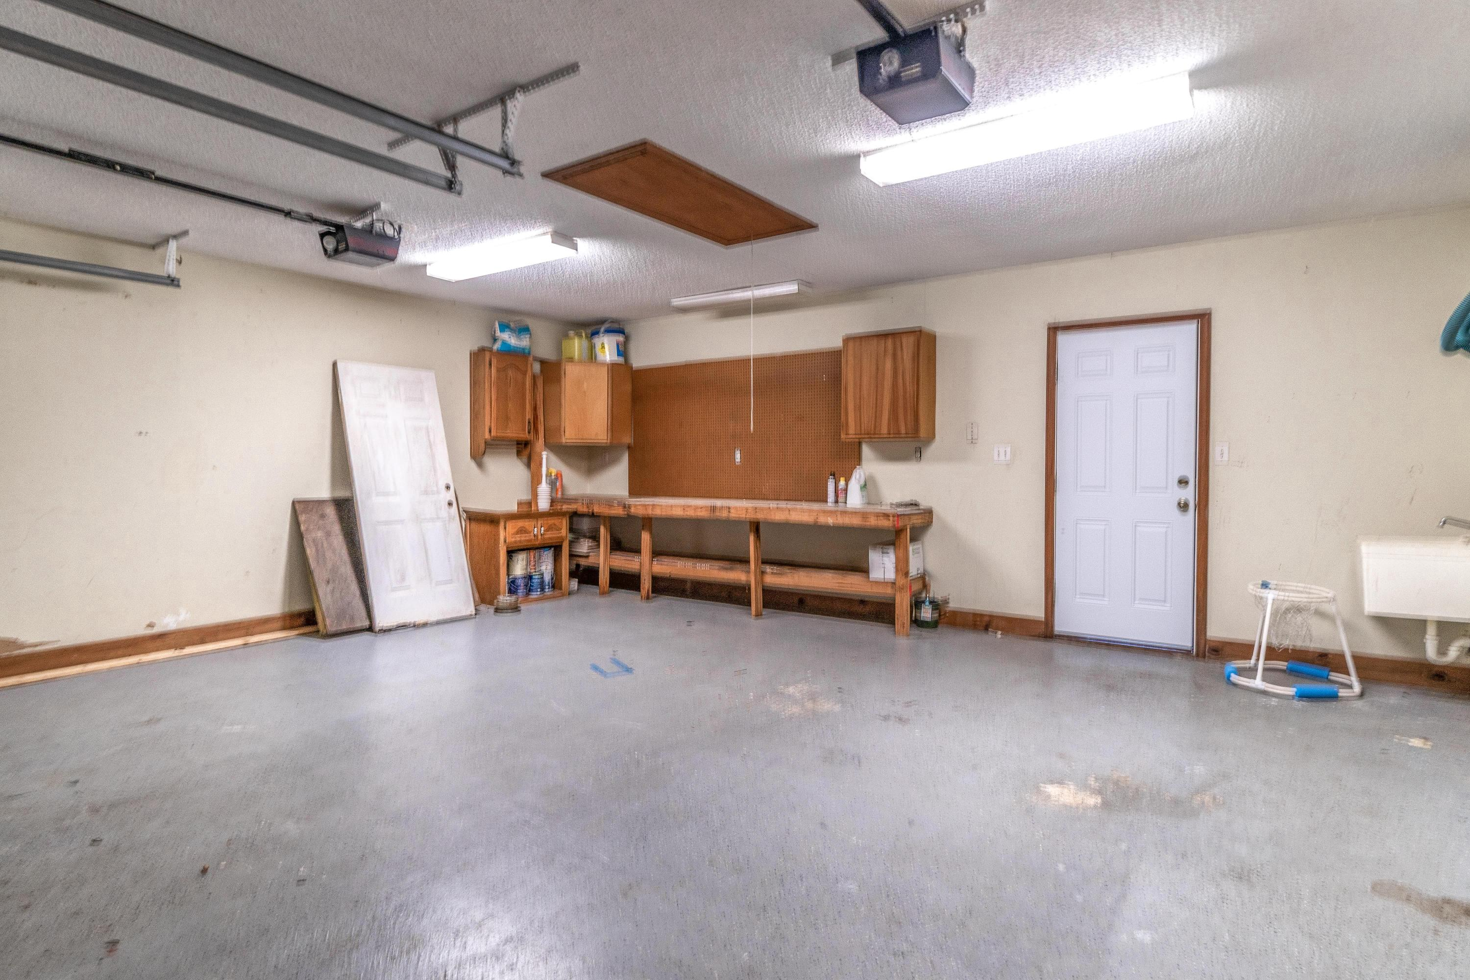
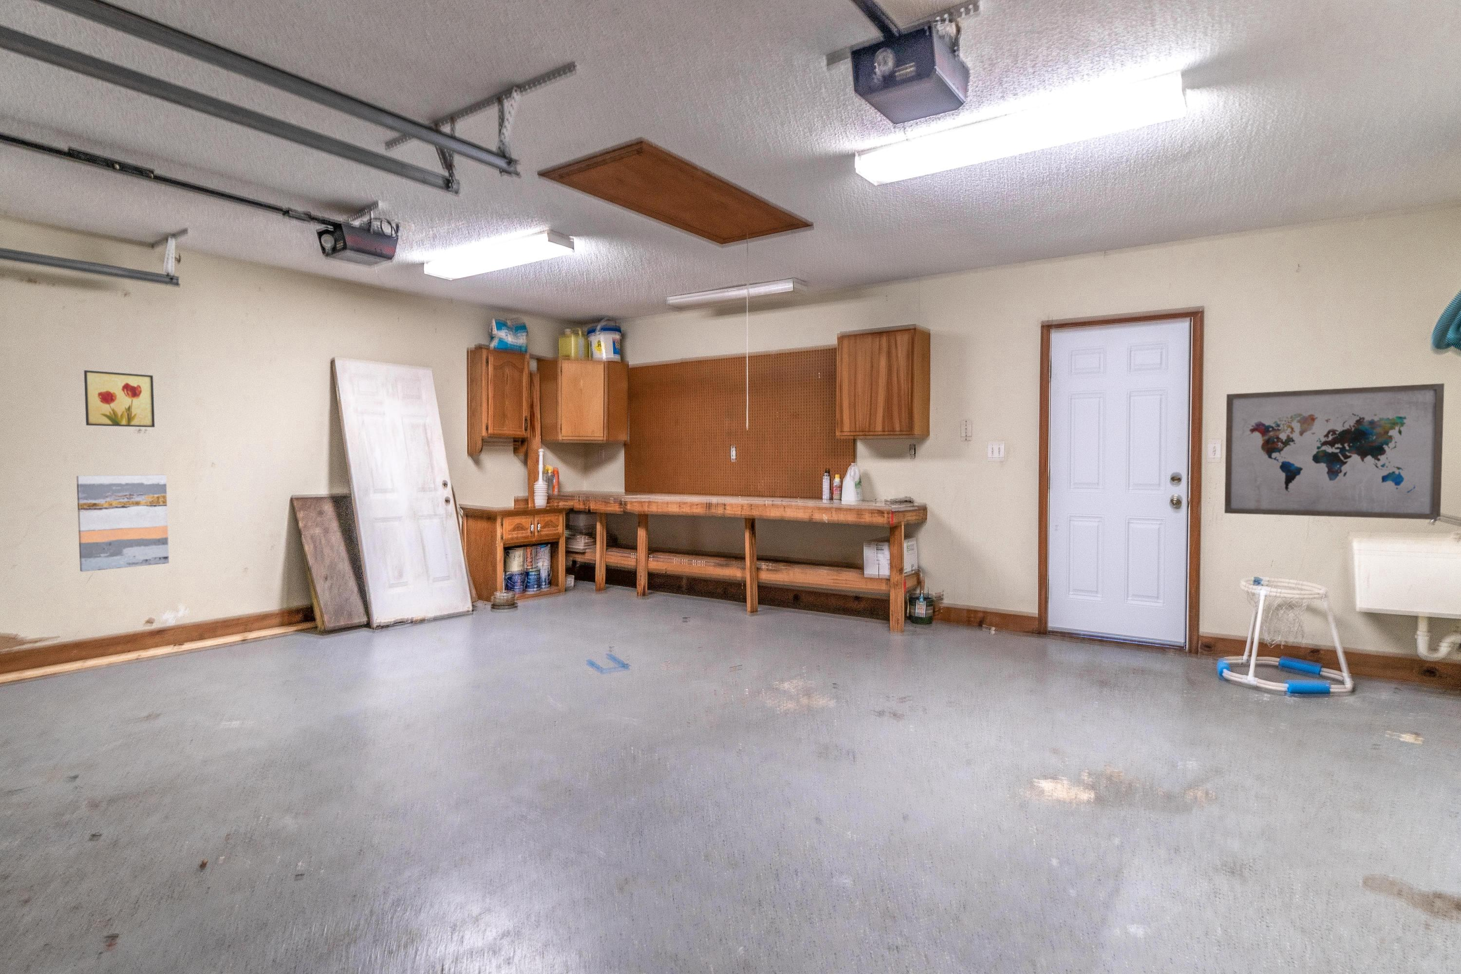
+ wall art (120, 399)
+ wall art (1326, 453)
+ wall art (124, 521)
